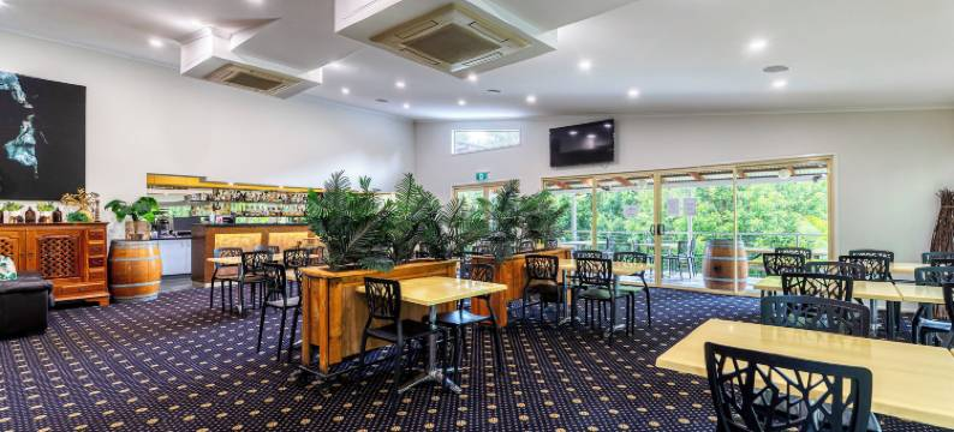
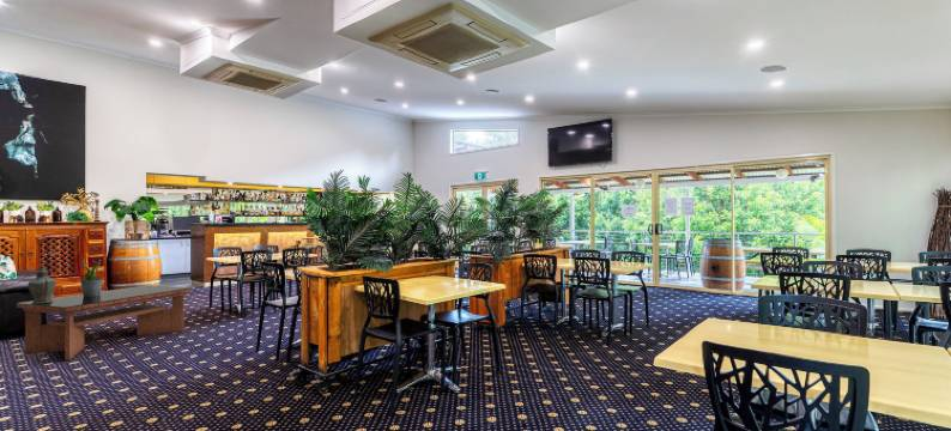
+ coffee table (111, 317)
+ potted plant (91, 275)
+ decorative urn (42, 283)
